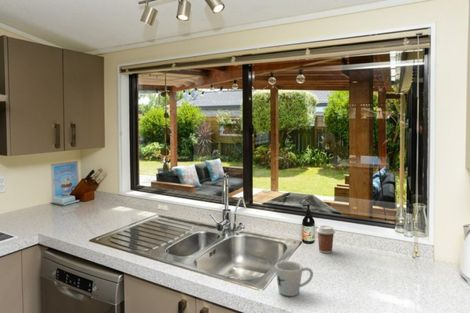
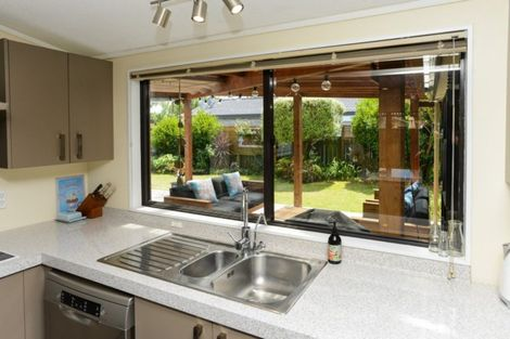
- mug (294, 278)
- coffee cup (325, 239)
